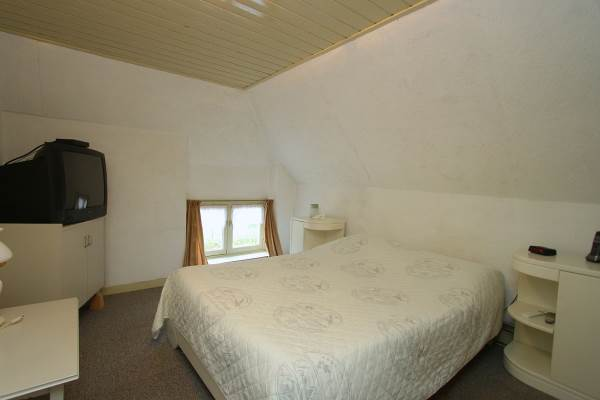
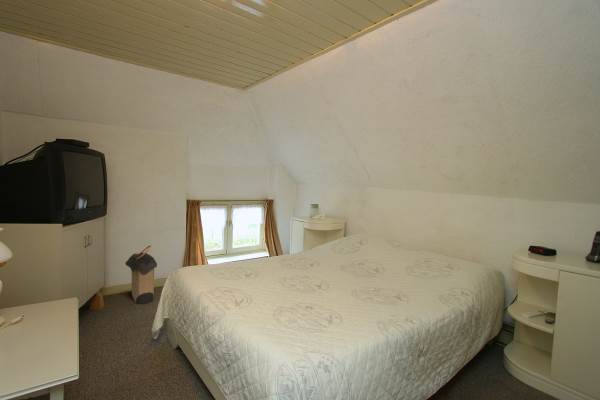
+ laundry hamper (141, 271)
